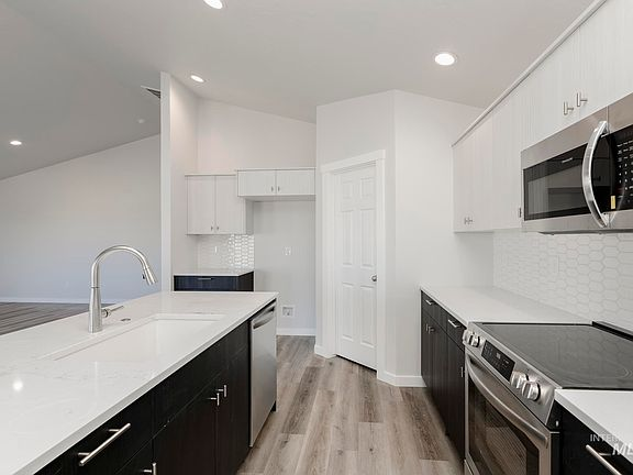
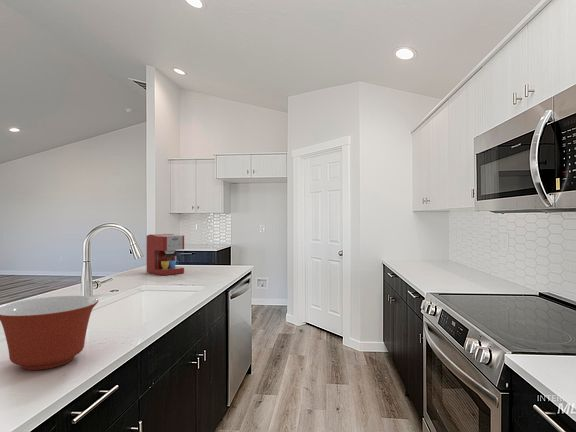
+ mixing bowl (48, 332)
+ coffee maker (165, 253)
